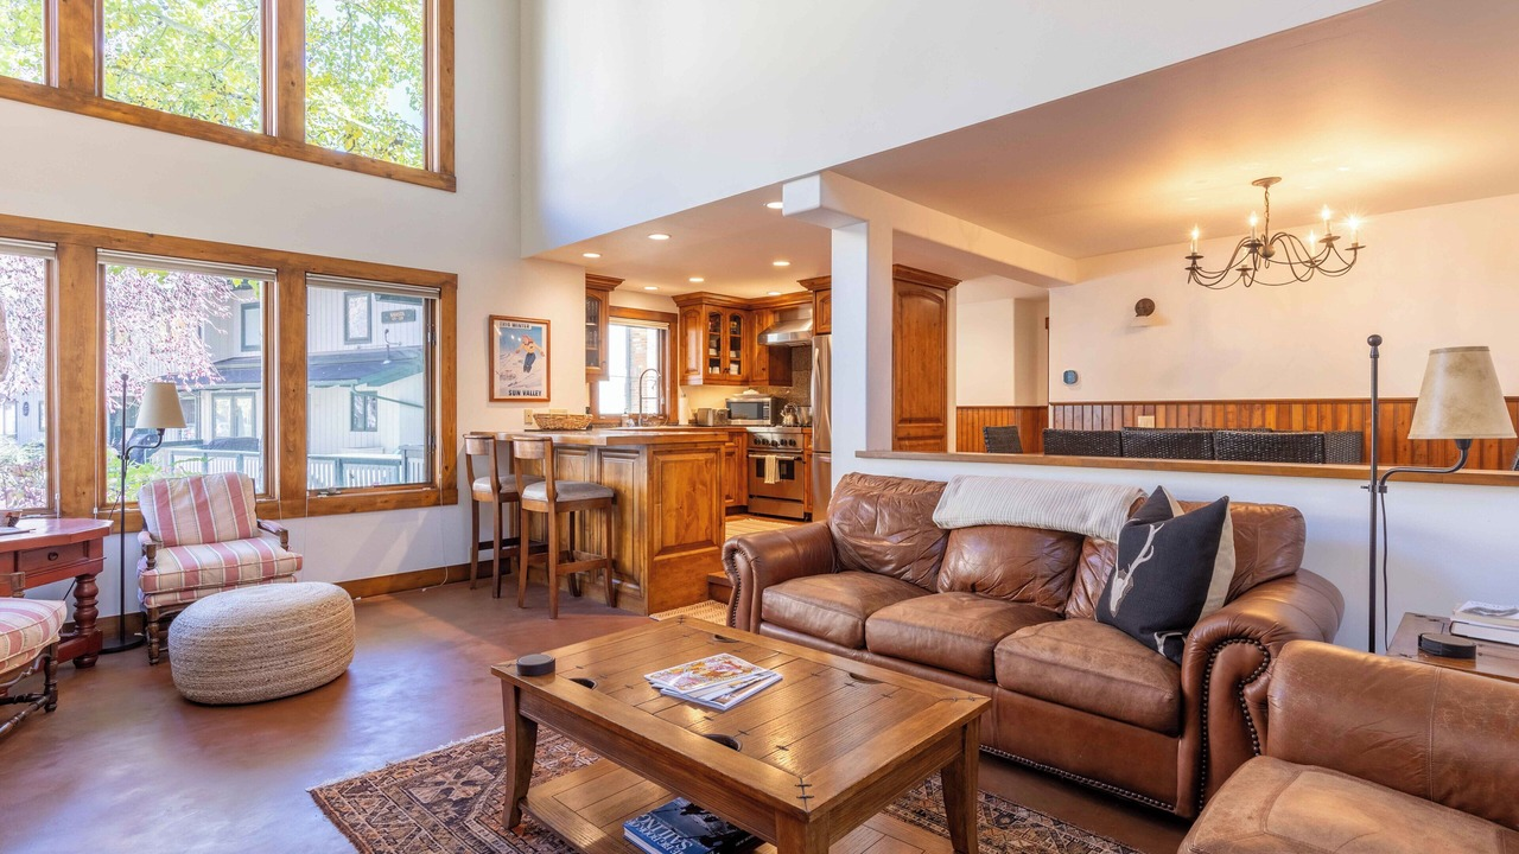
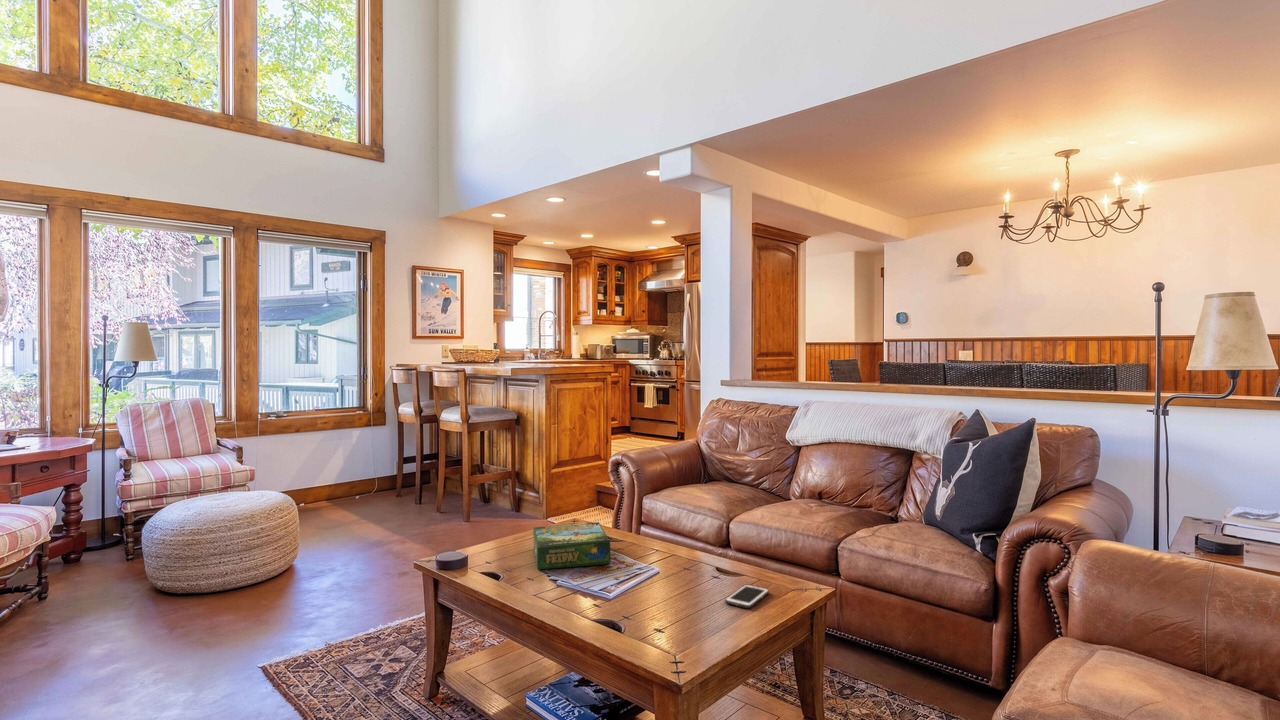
+ board game (570, 544)
+ cell phone (747, 596)
